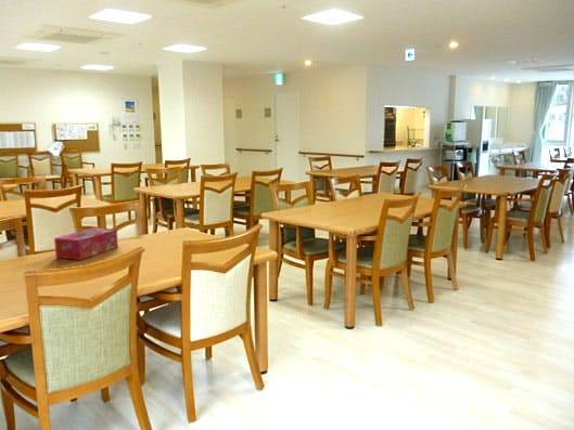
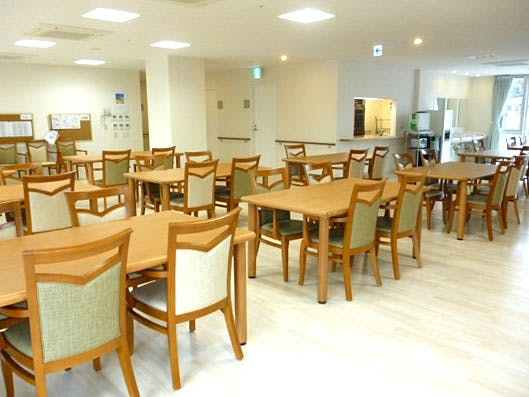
- tissue box (87, 243)
